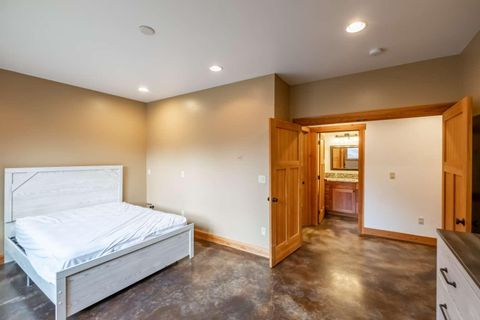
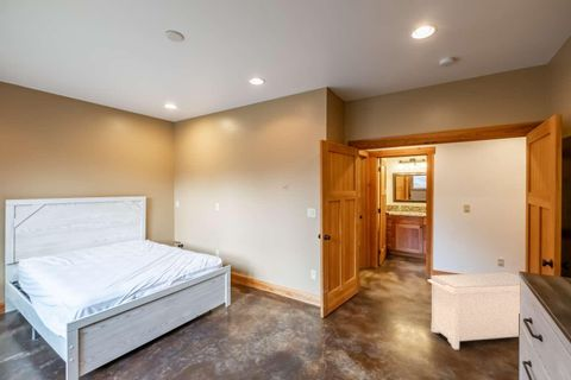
+ bench (483, 308)
